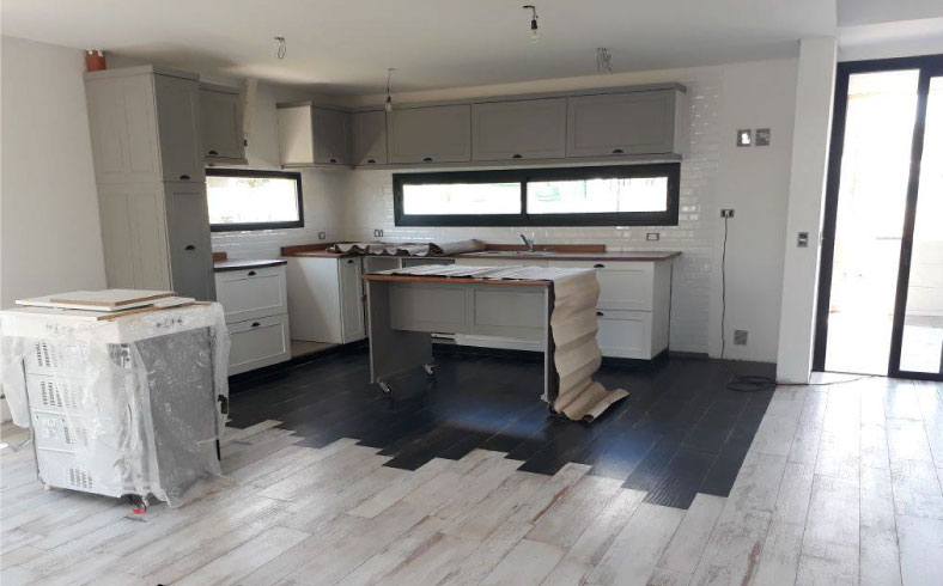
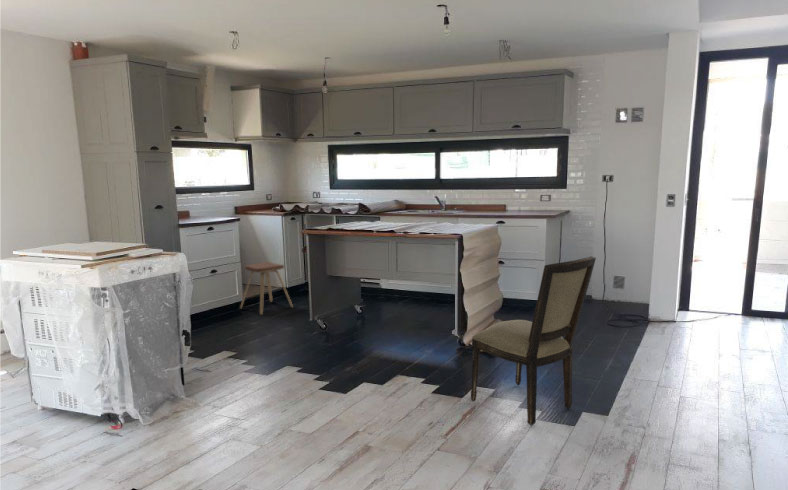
+ dining chair (530, 331)
+ music stool (263, 286)
